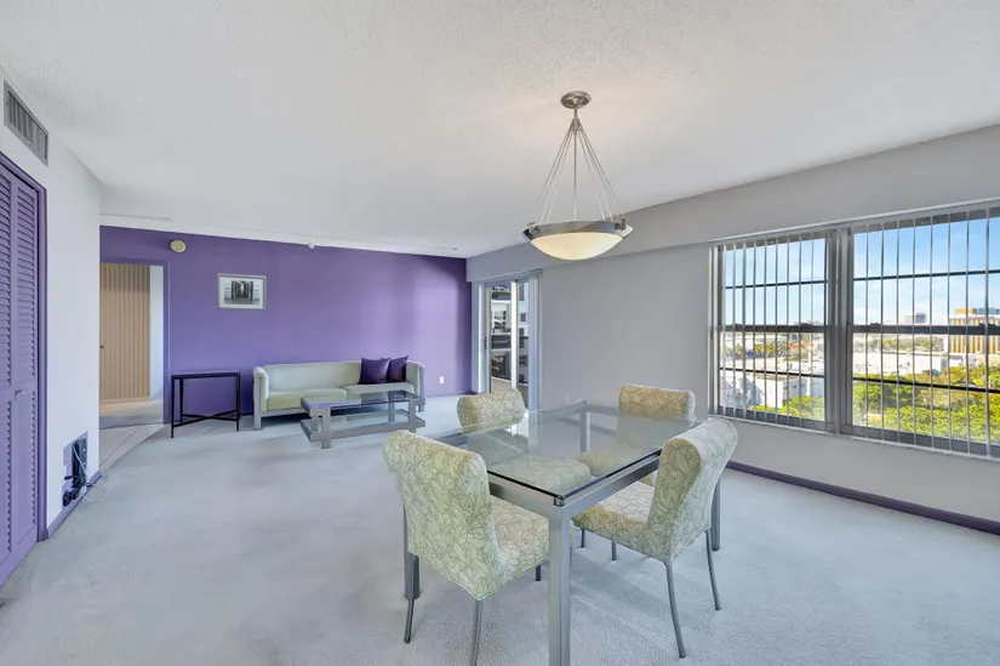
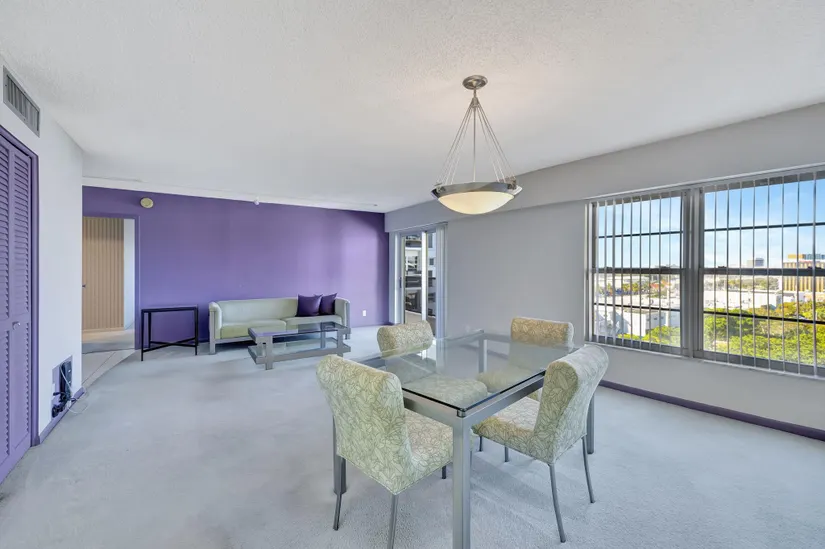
- wall art (241, 292)
